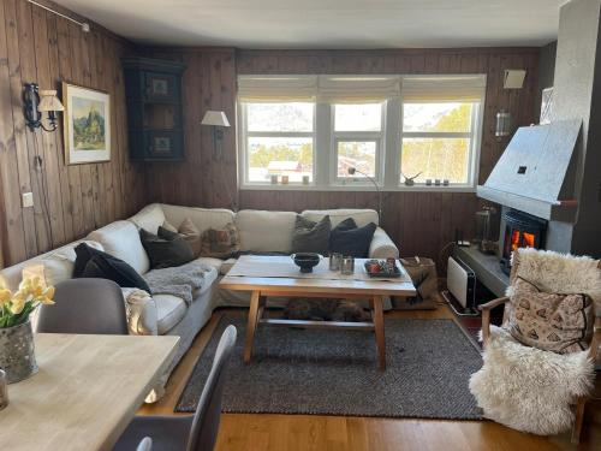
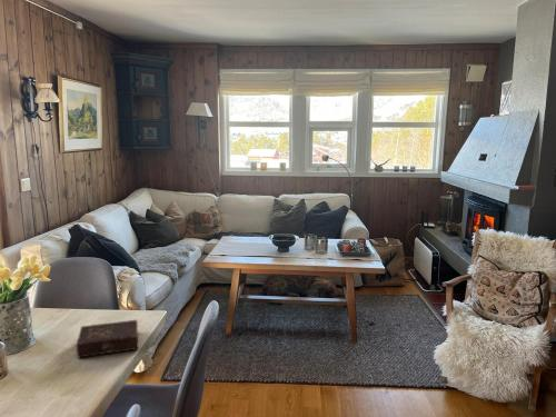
+ book (109, 337)
